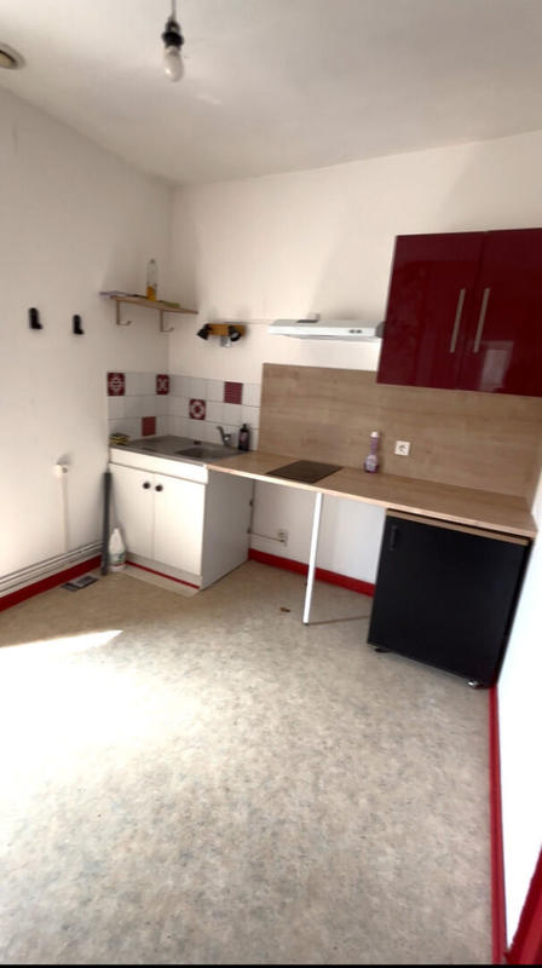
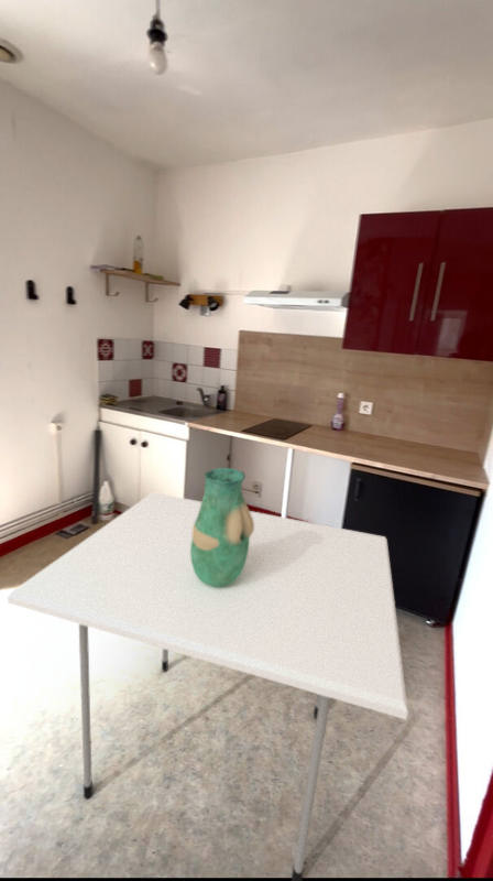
+ vase (223, 525)
+ dining table (223, 663)
